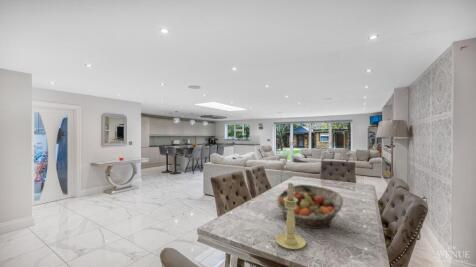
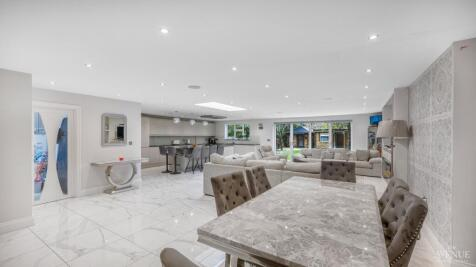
- fruit basket (307, 204)
- candle holder (290, 212)
